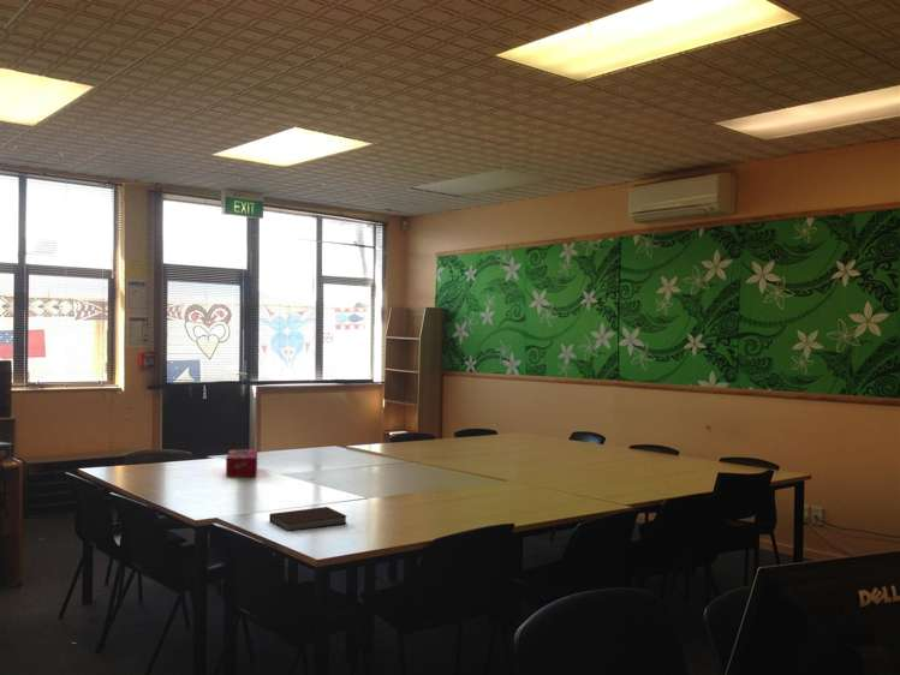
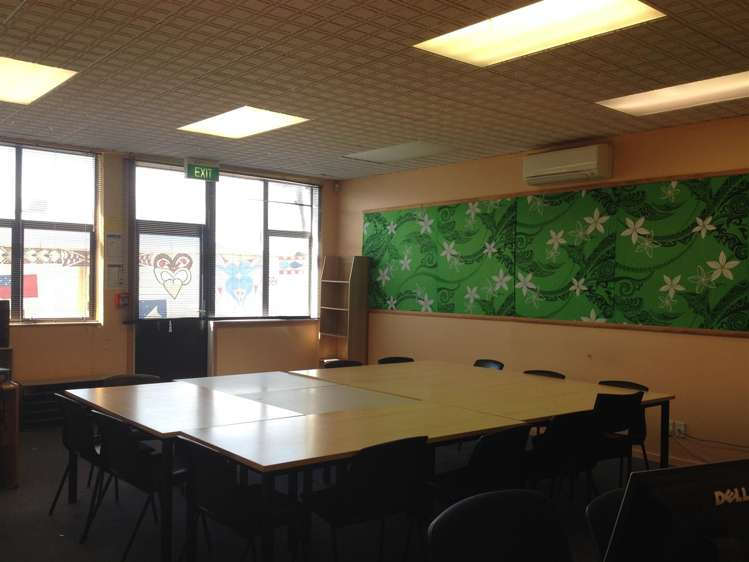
- notebook (308, 518)
- tissue box (242, 462)
